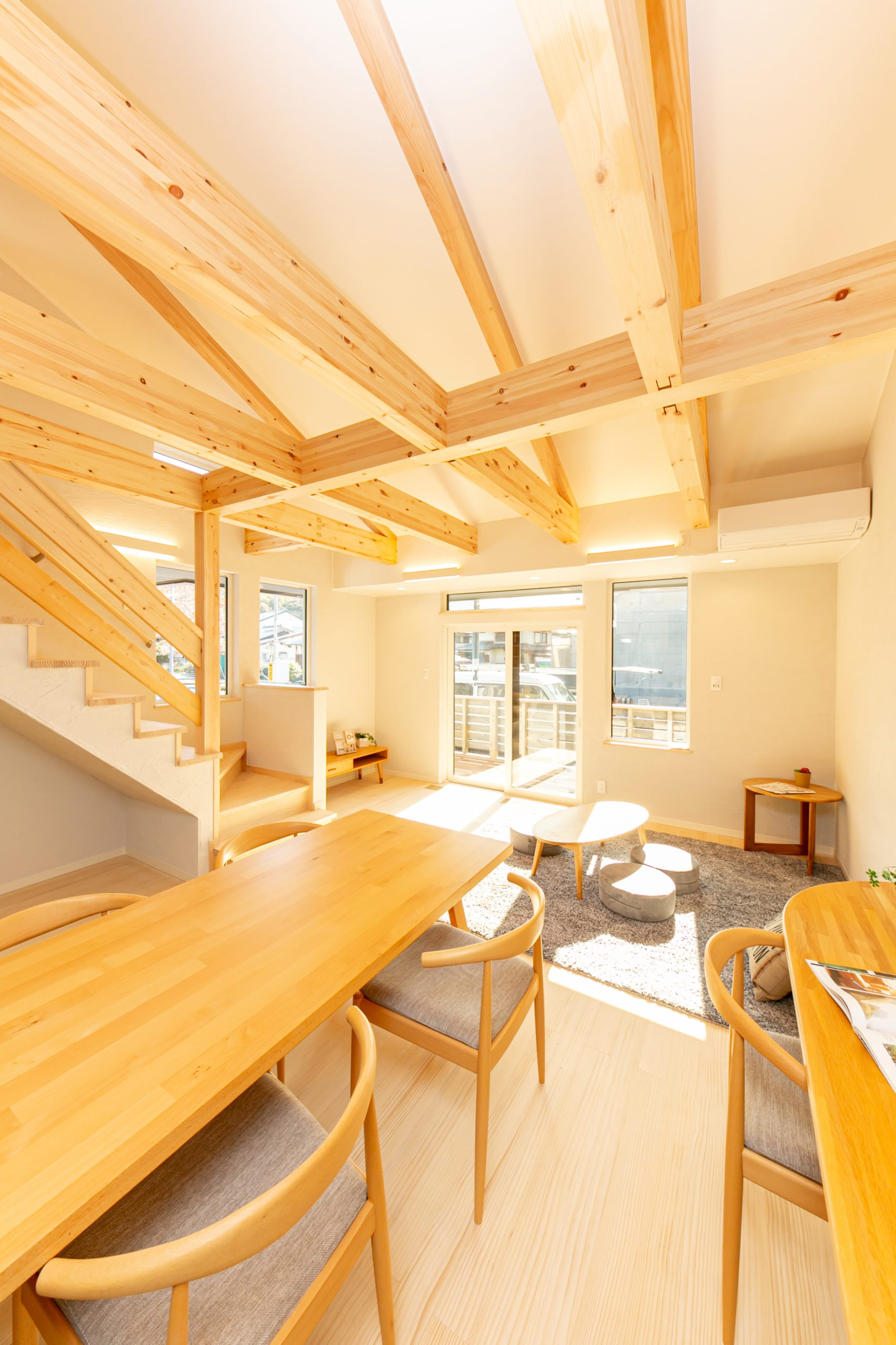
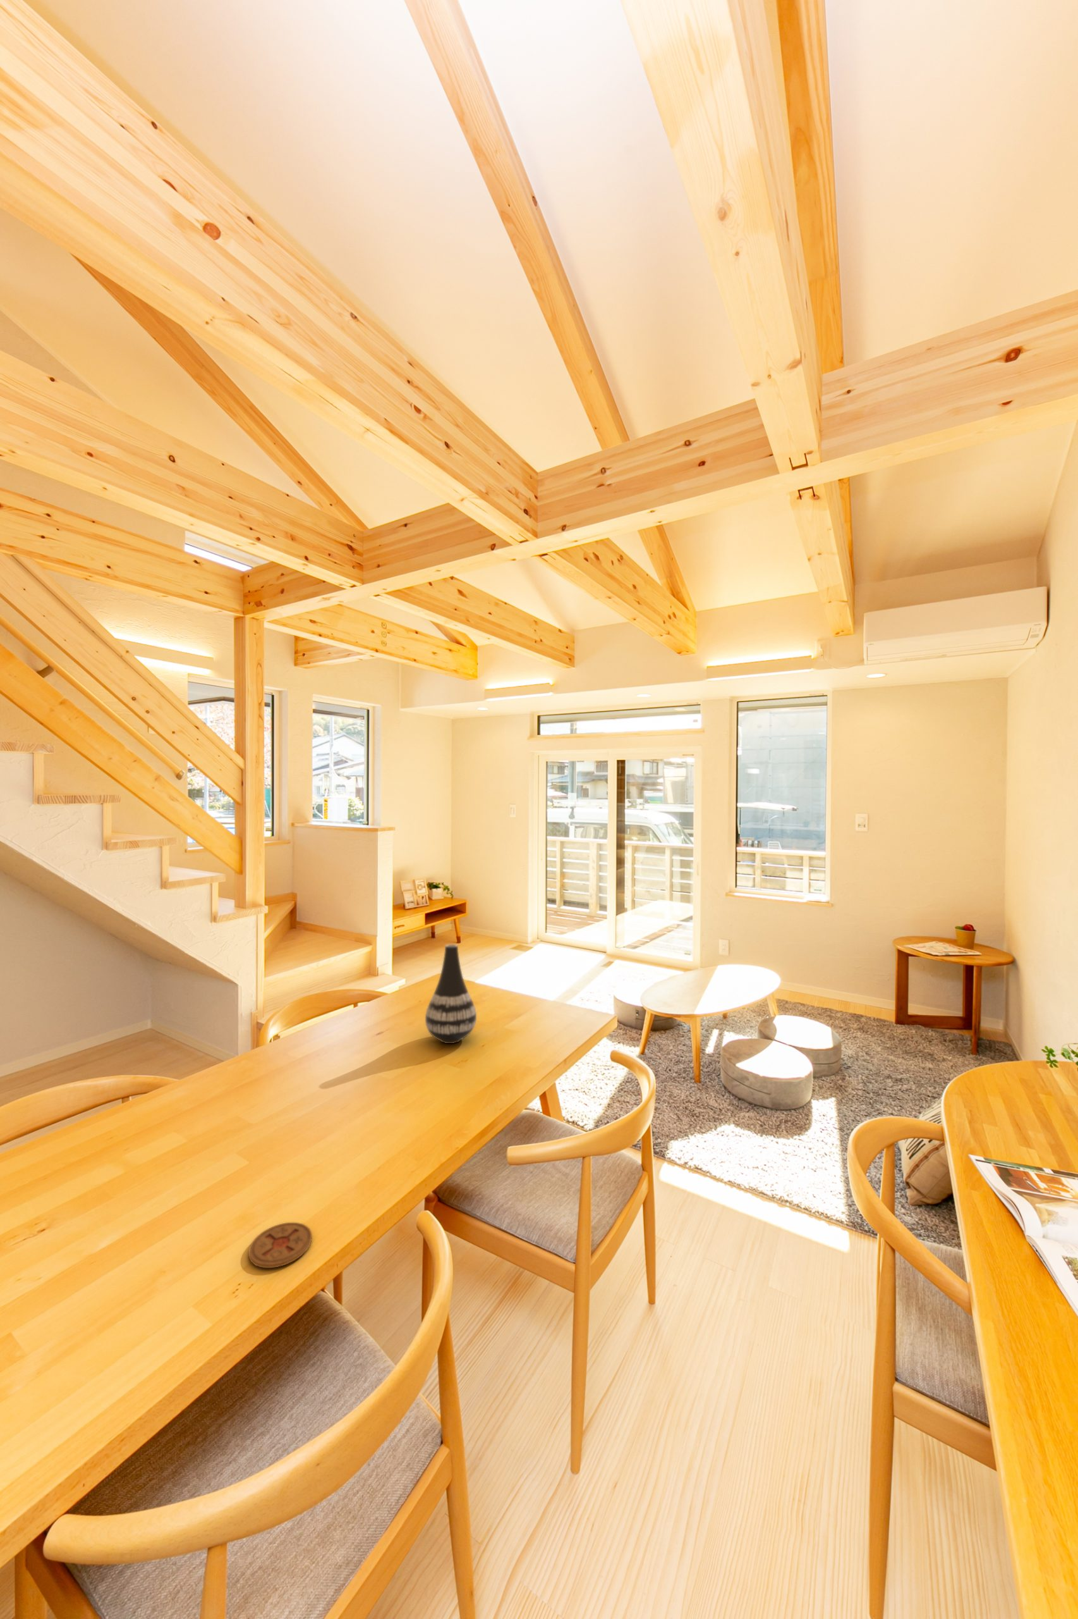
+ vase (451, 992)
+ coaster (280, 1243)
